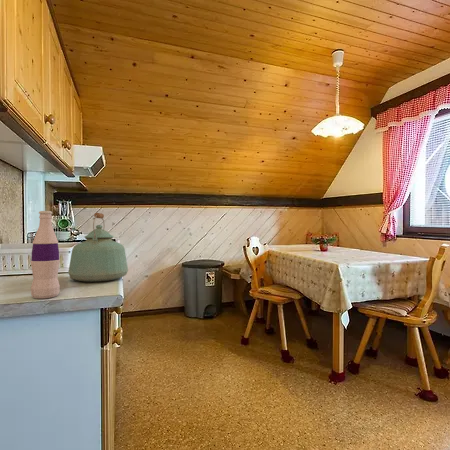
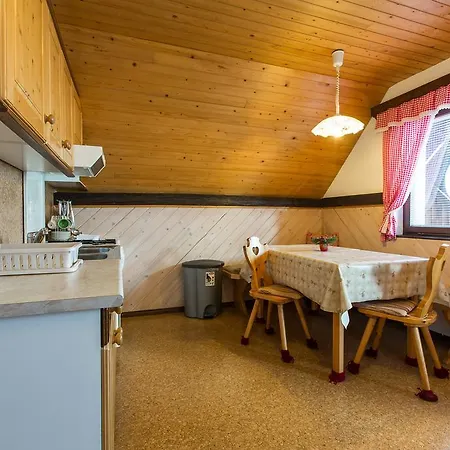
- kettle (100, 245)
- bottle (45, 253)
